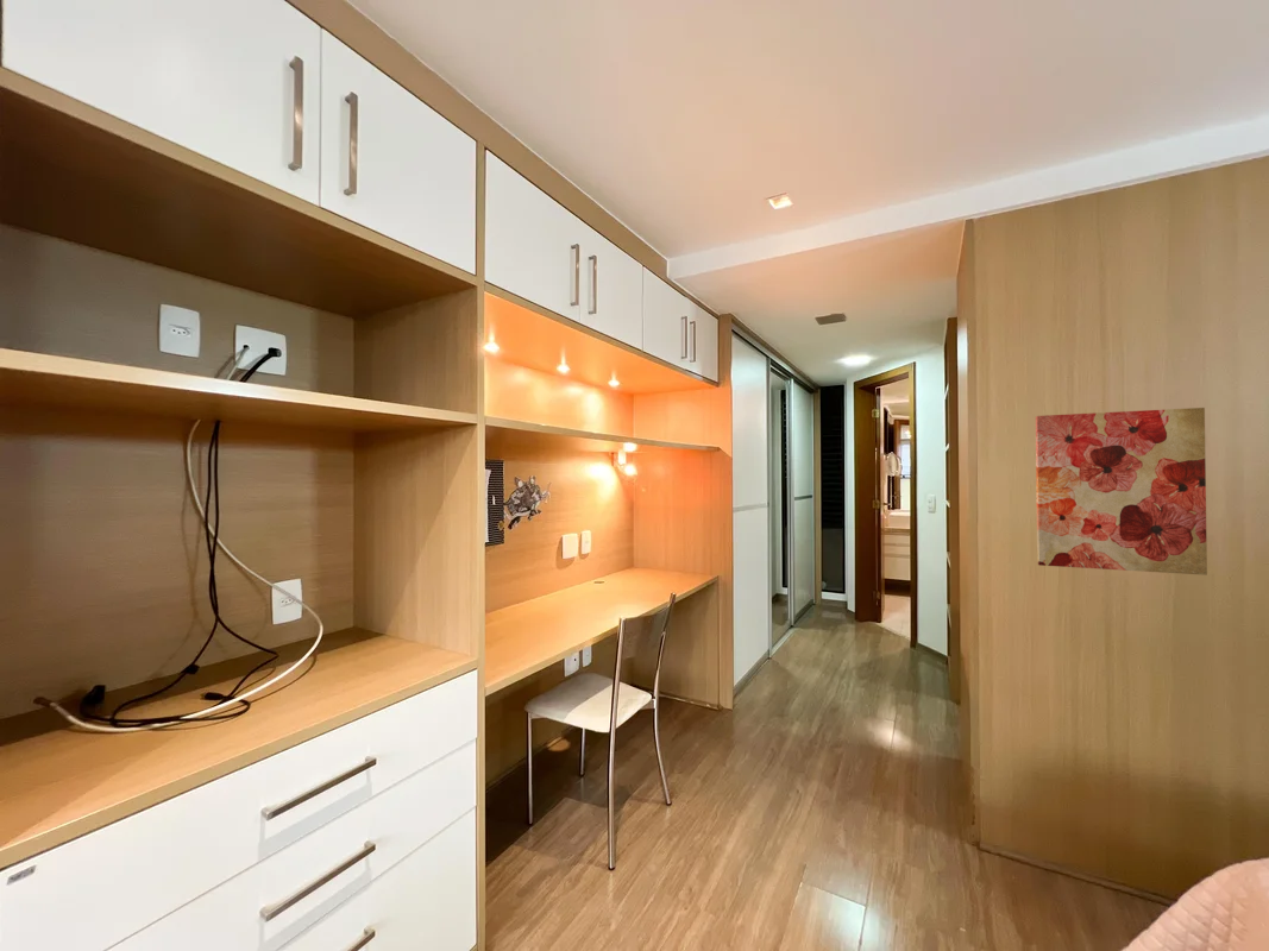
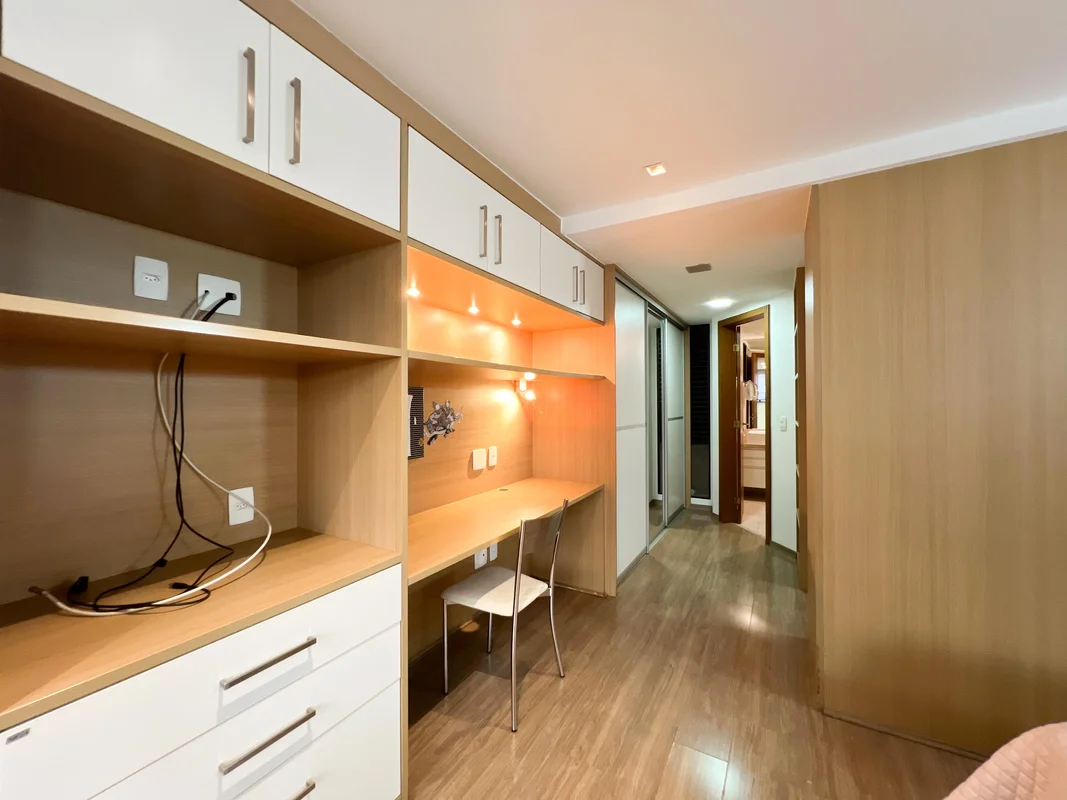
- wall art (1116, 490)
